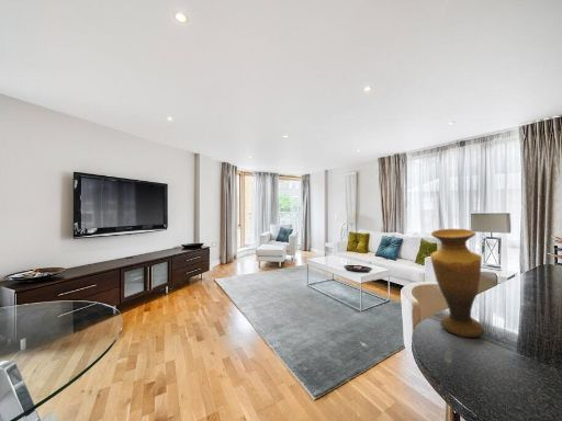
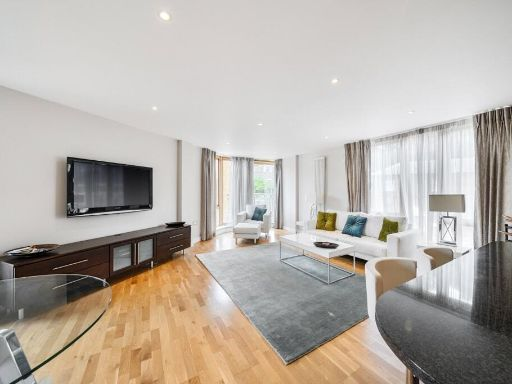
- vase (457, 280)
